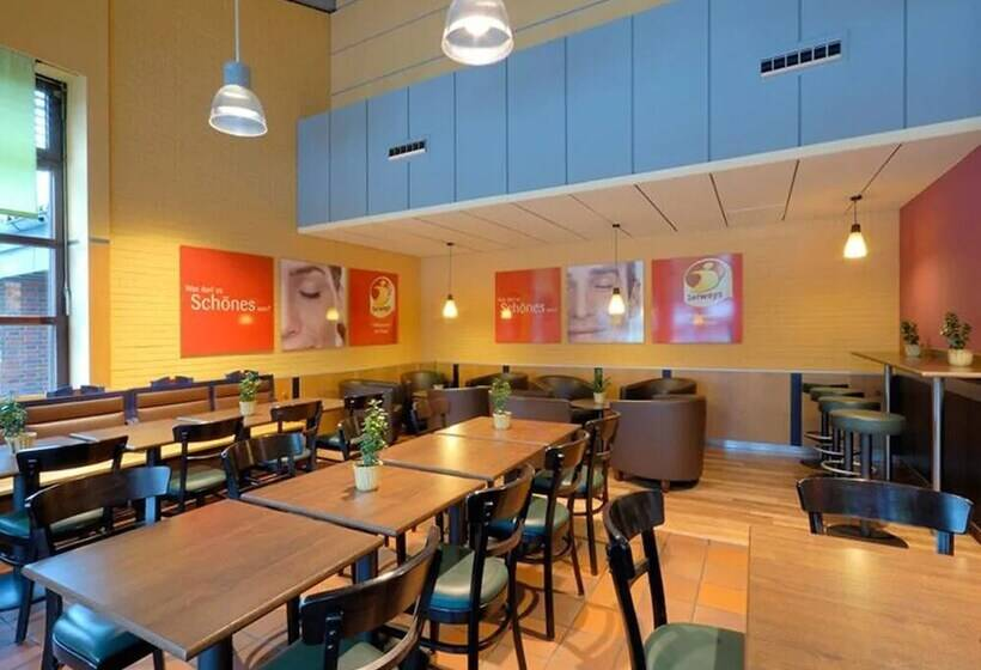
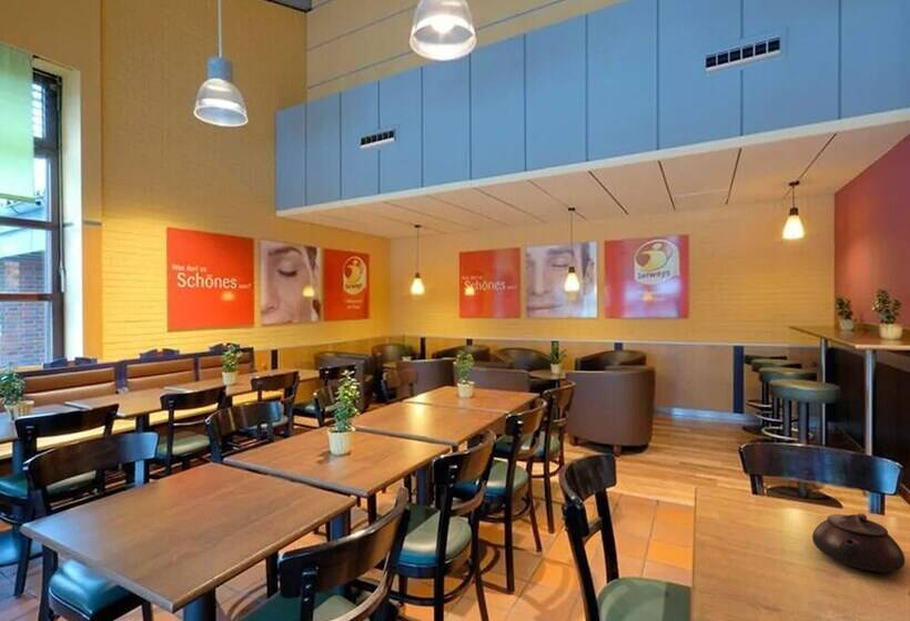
+ teapot (858, 537)
